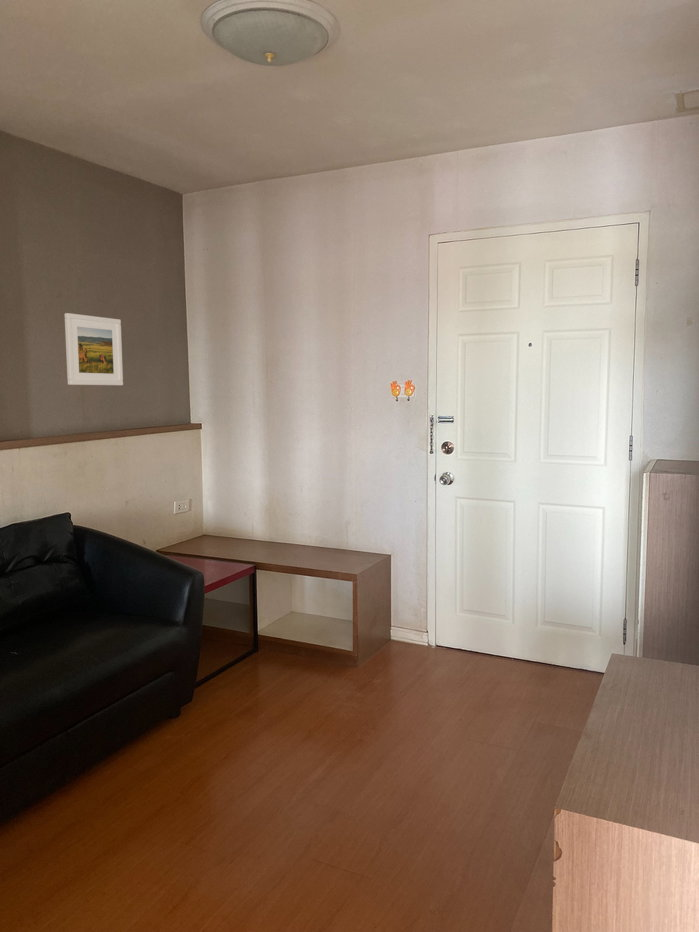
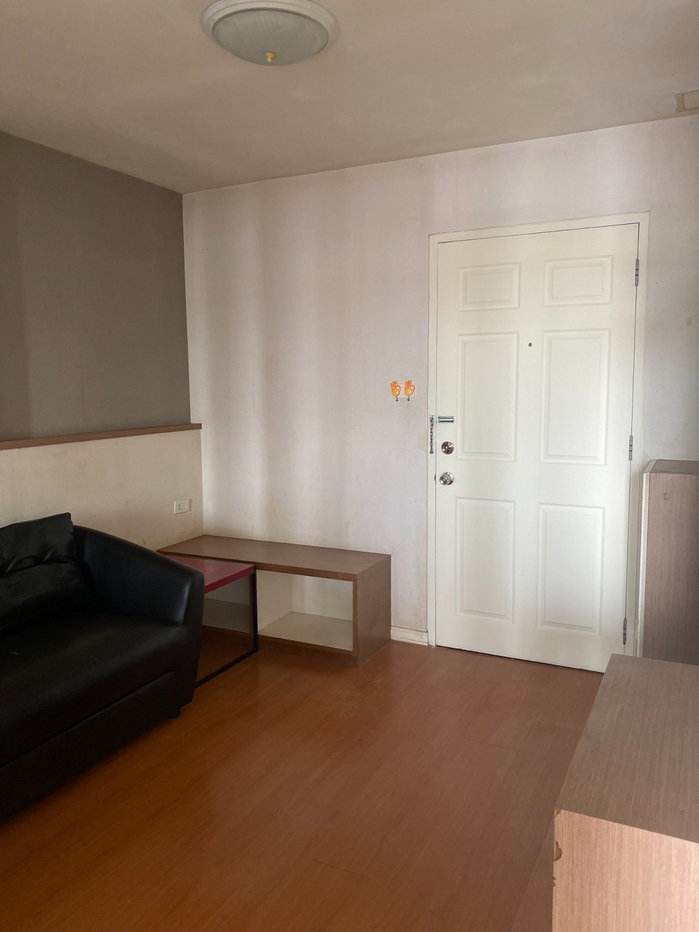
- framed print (95, 350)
